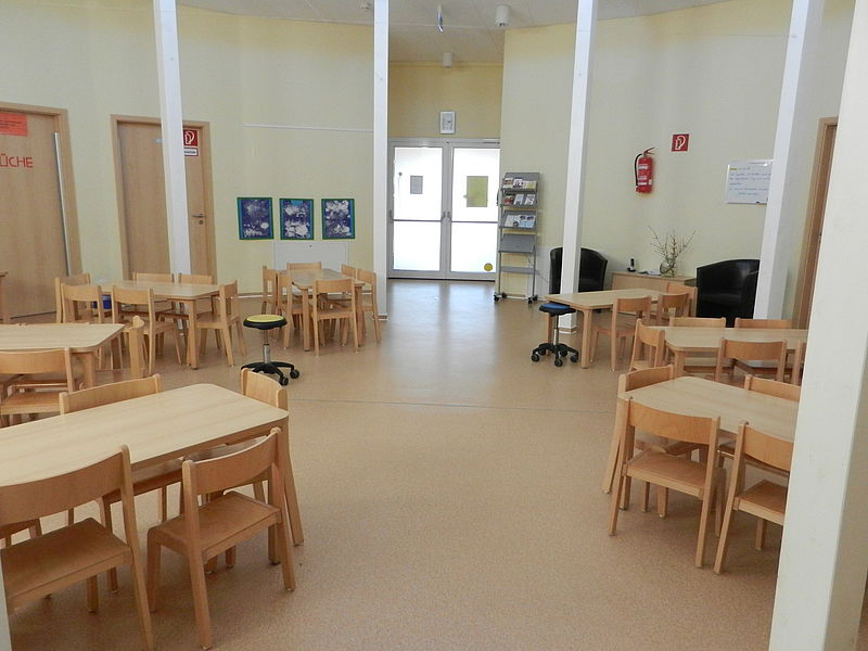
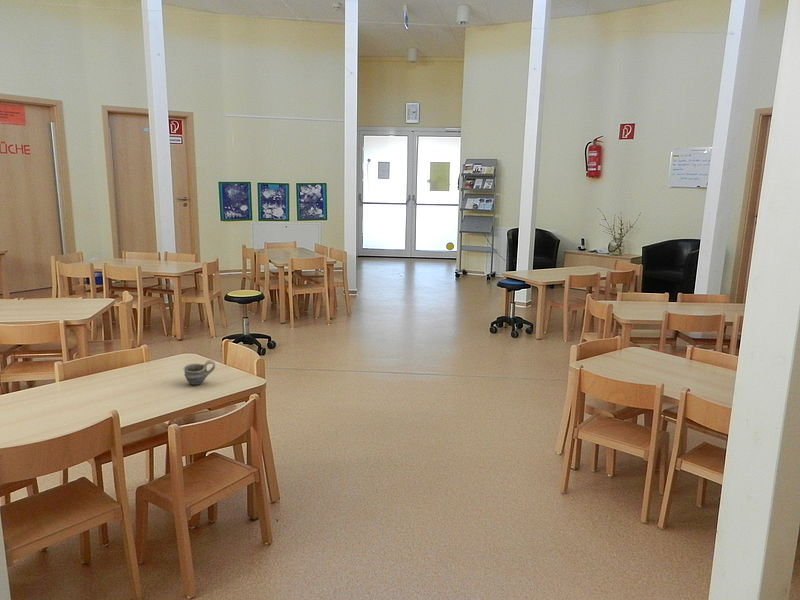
+ cup (198, 372)
